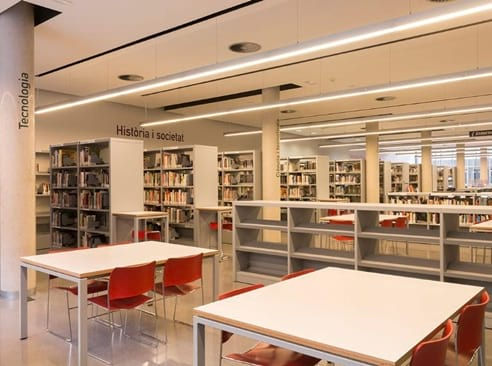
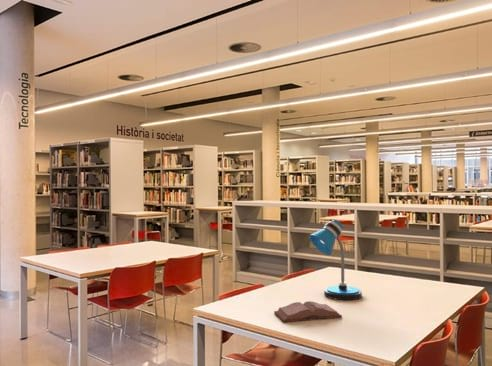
+ desk lamp (341, 258)
+ hardback book (307, 310)
